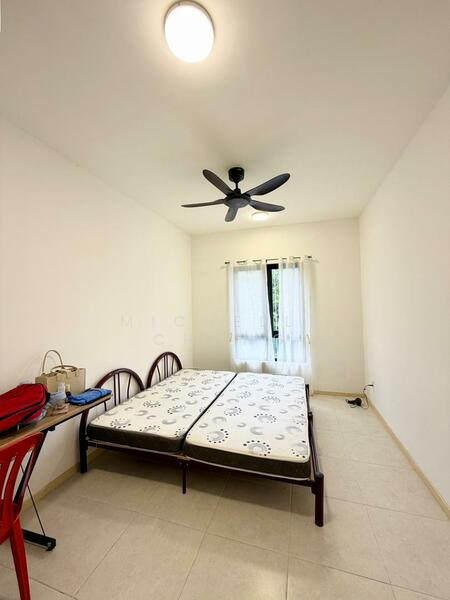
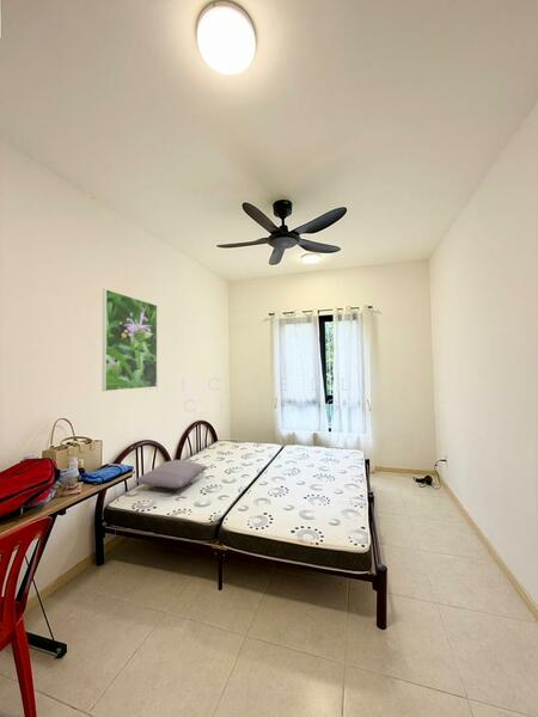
+ pillow (172, 474)
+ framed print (133, 343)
